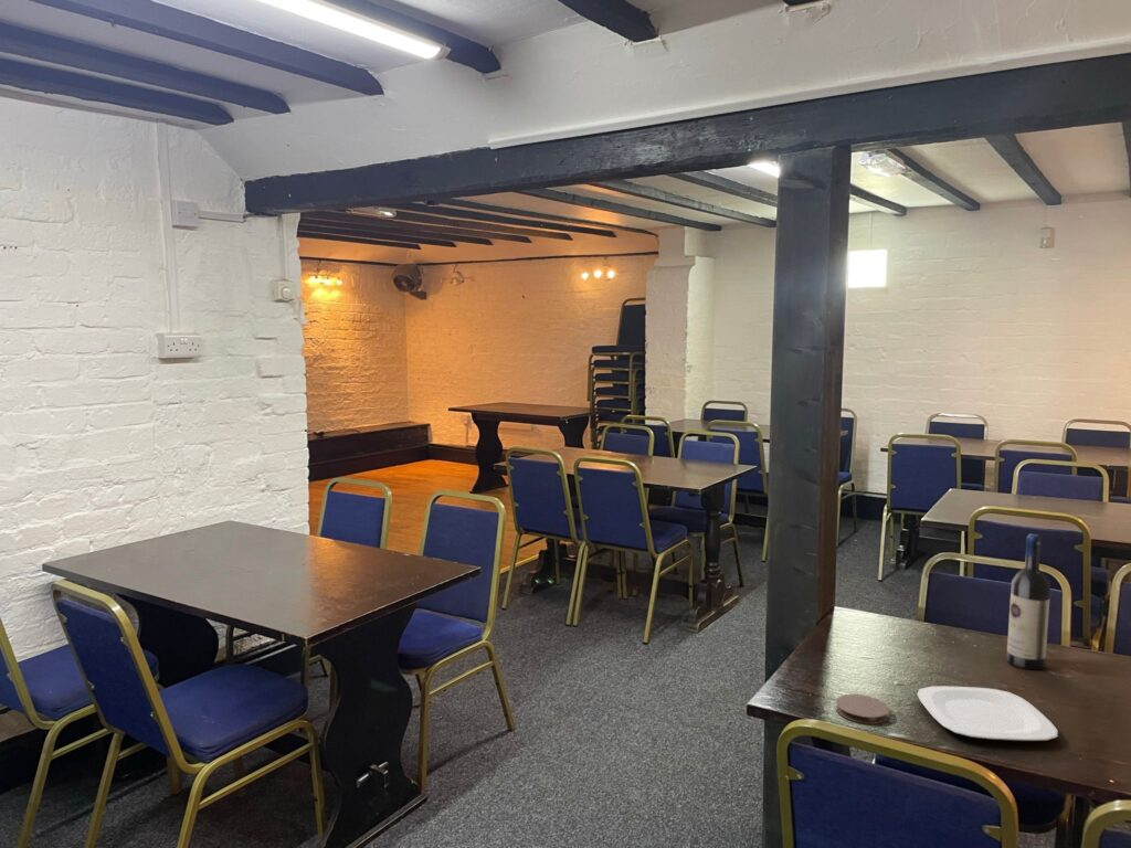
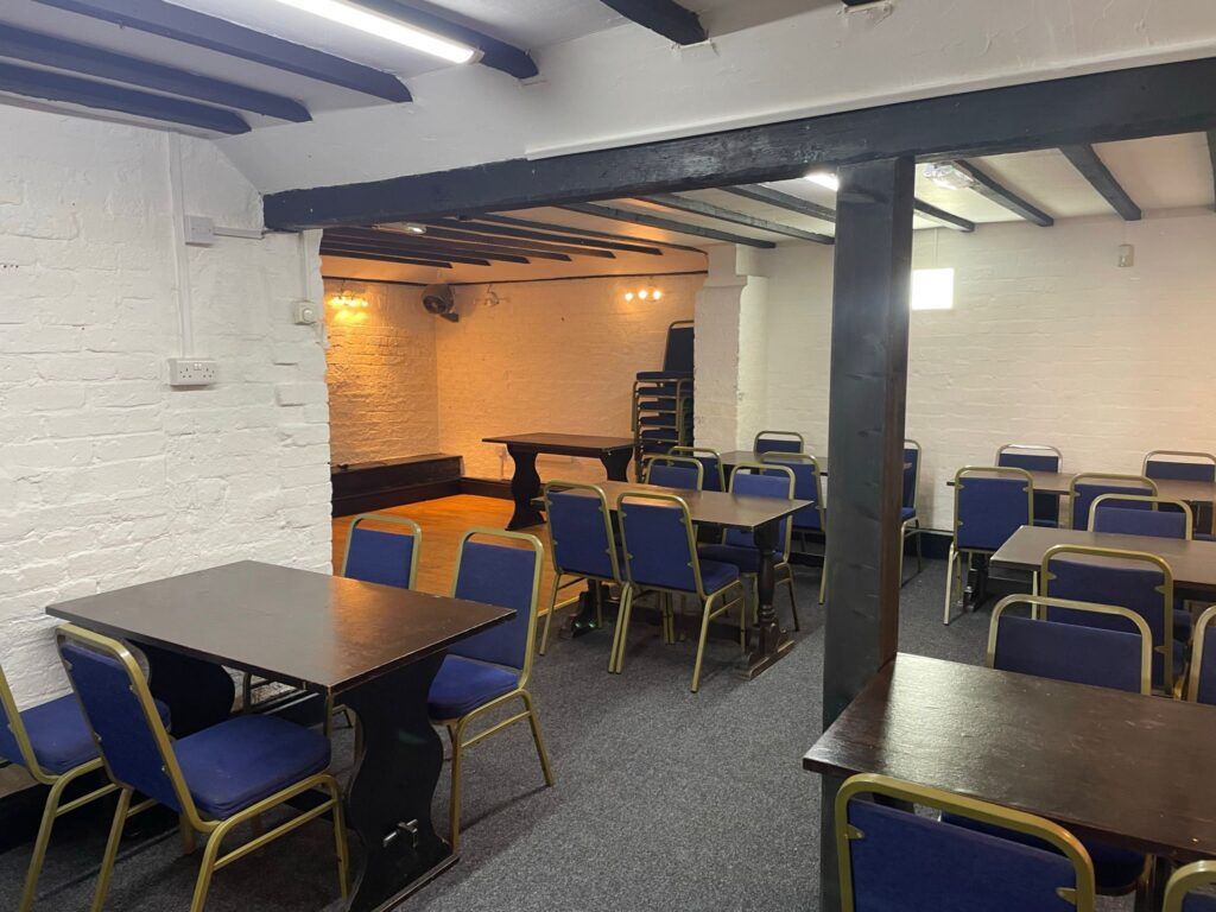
- wine bottle (1029, 598)
- plate (983, 713)
- coaster (862, 708)
